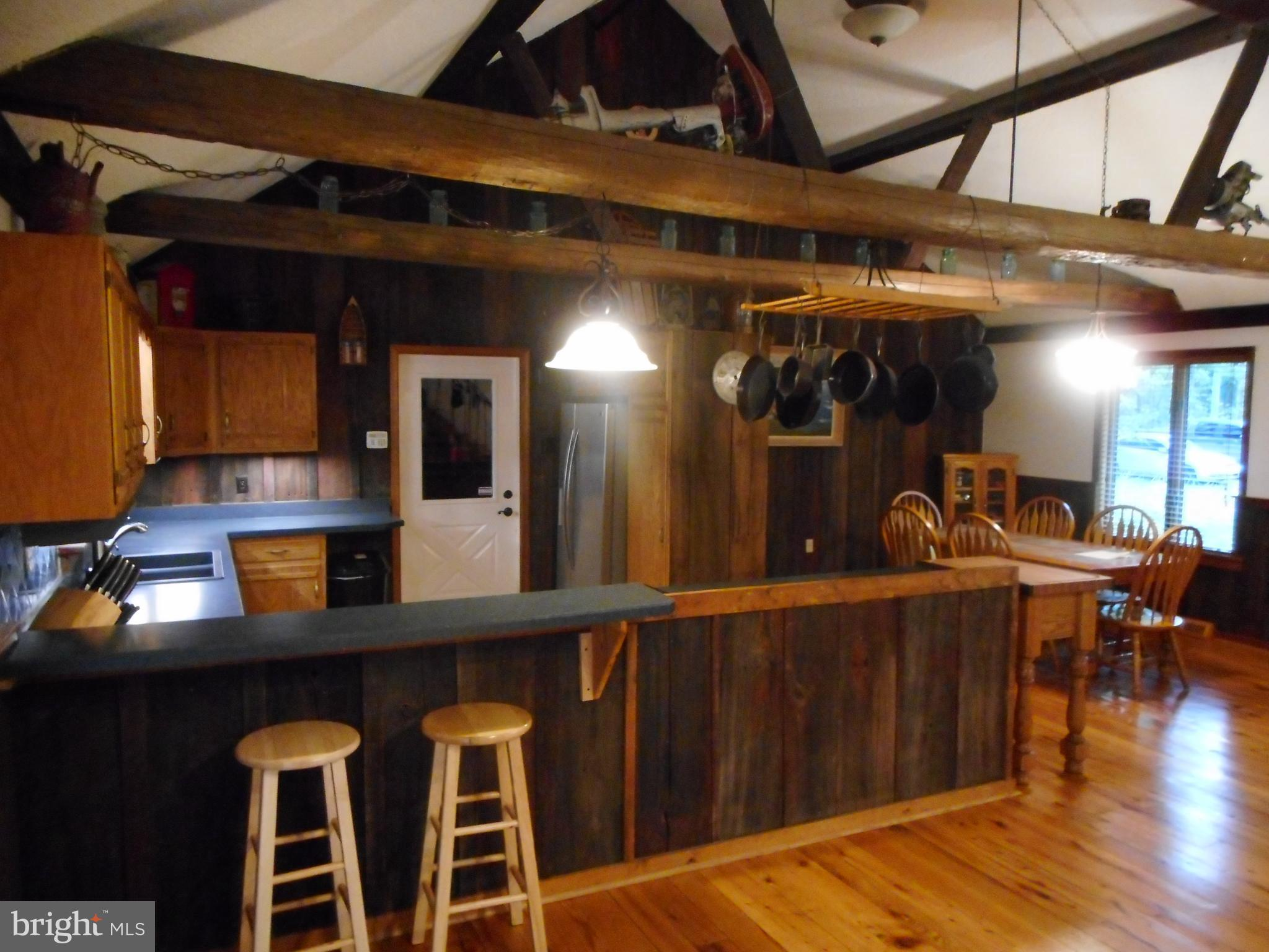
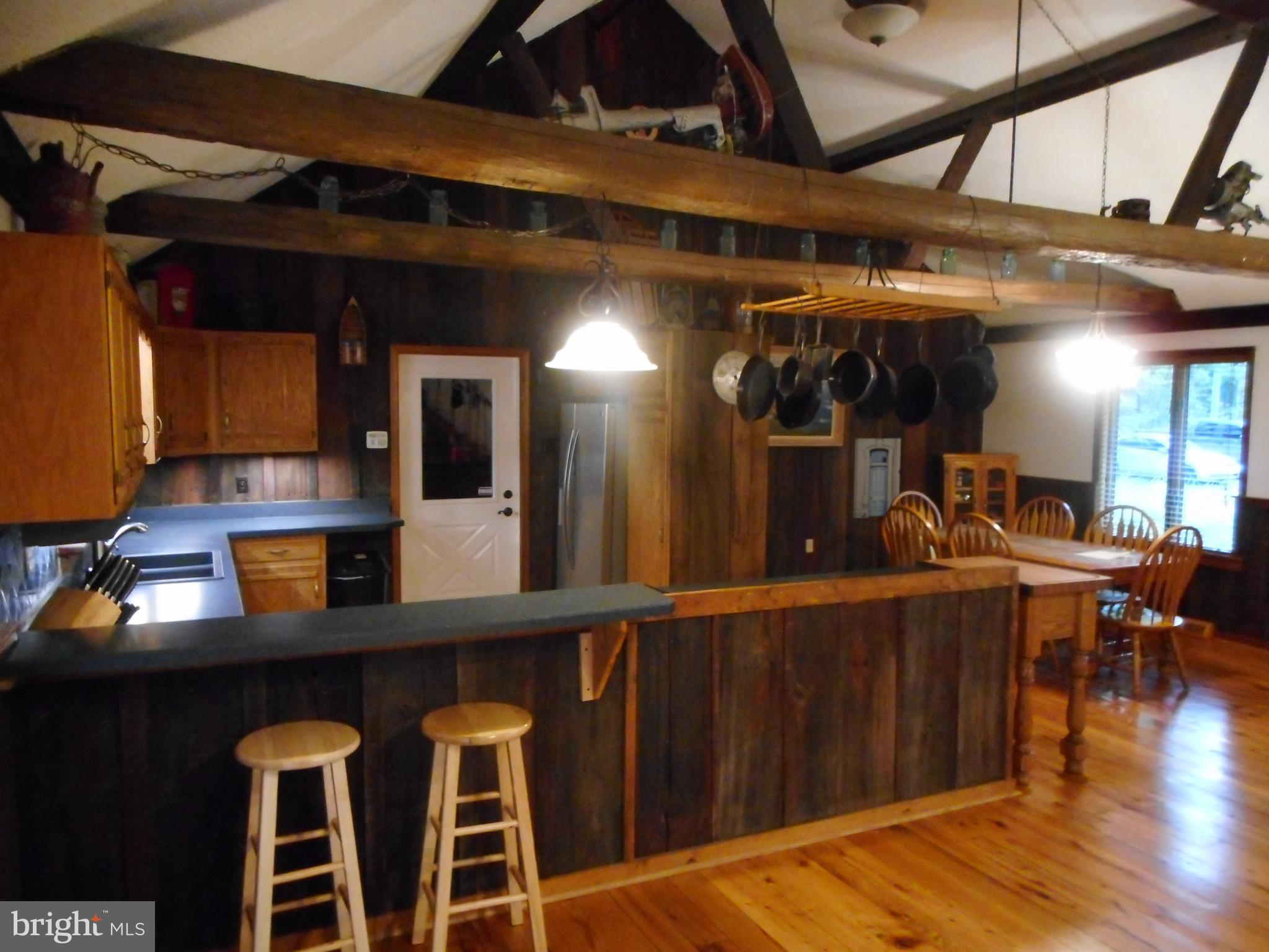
+ wall art (877, 477)
